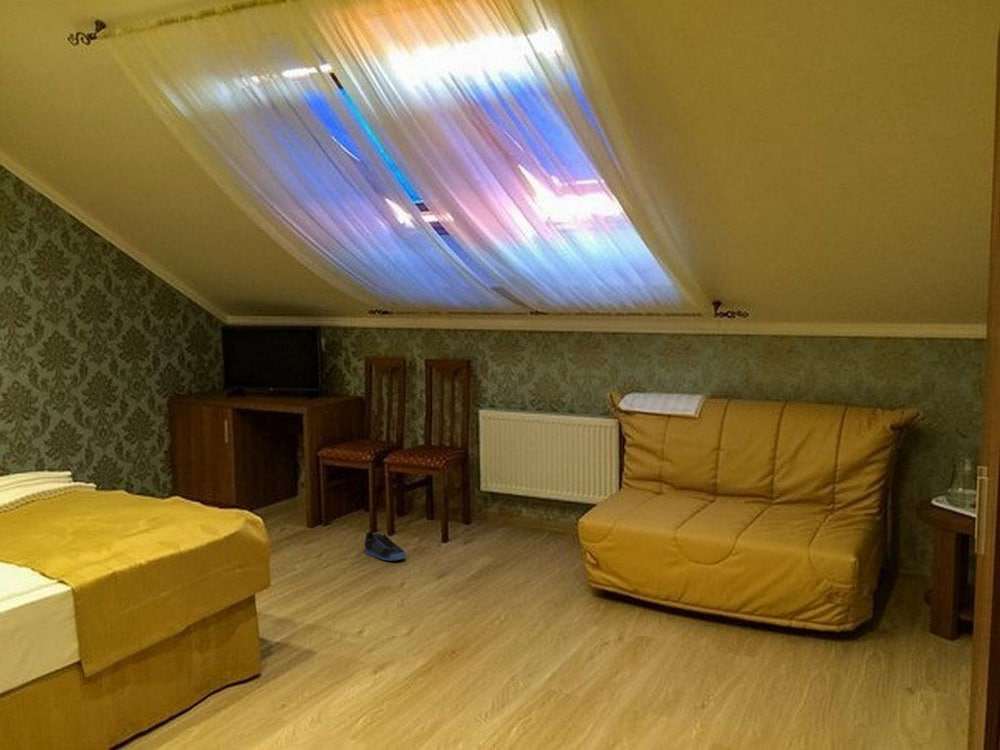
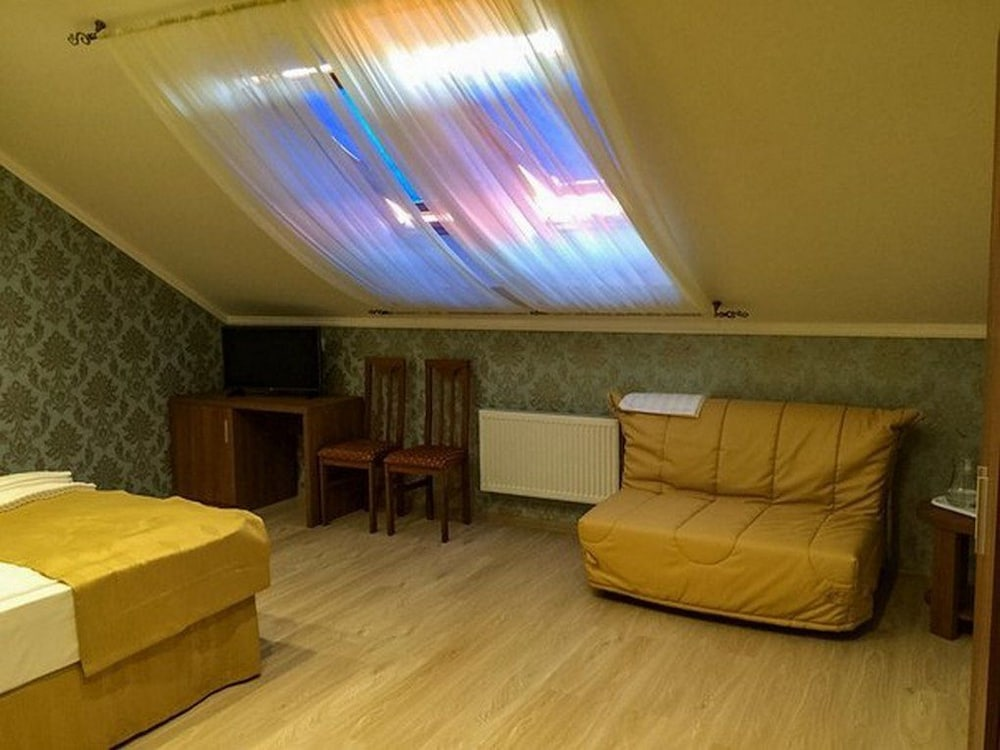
- sneaker (384, 545)
